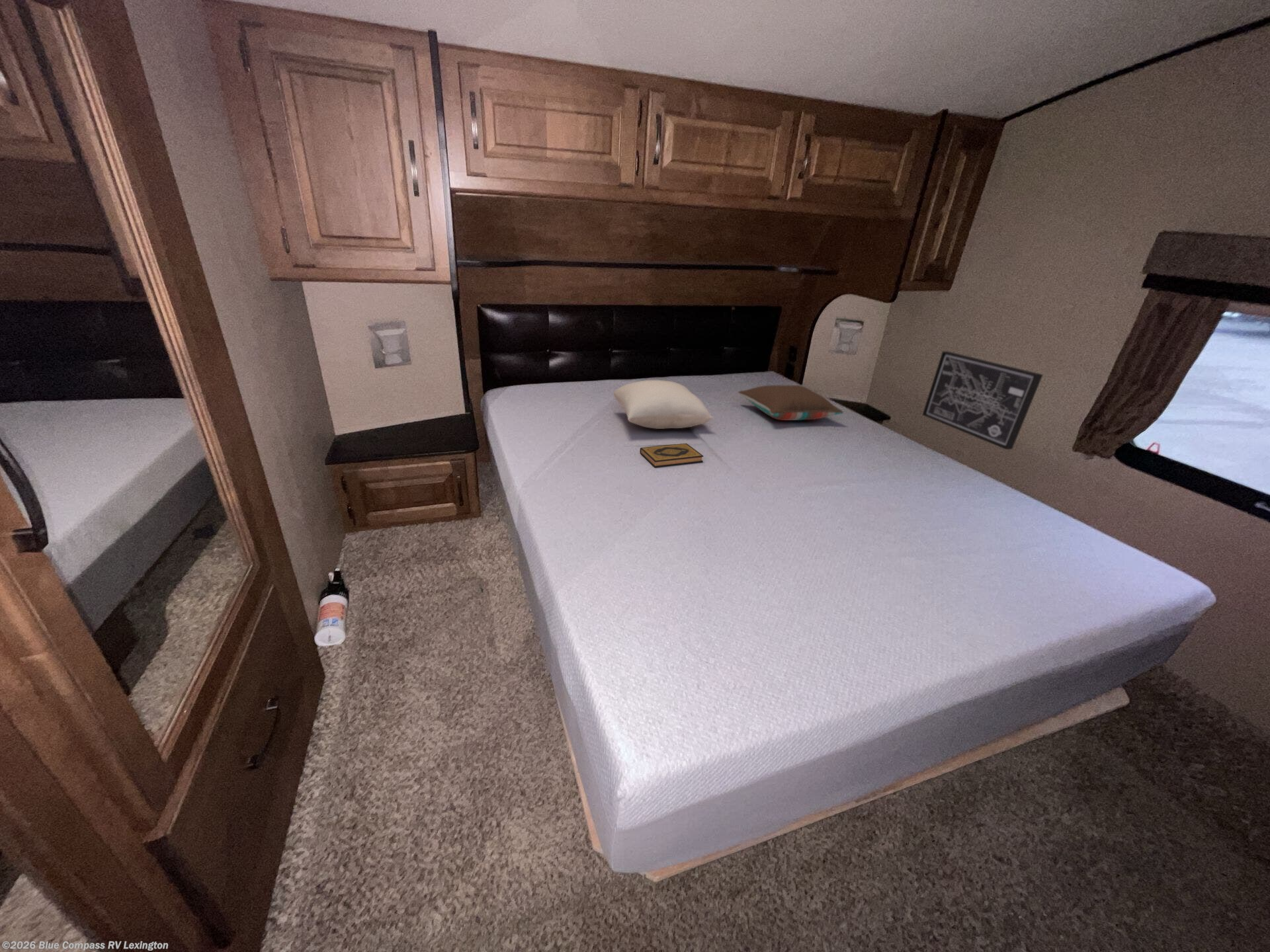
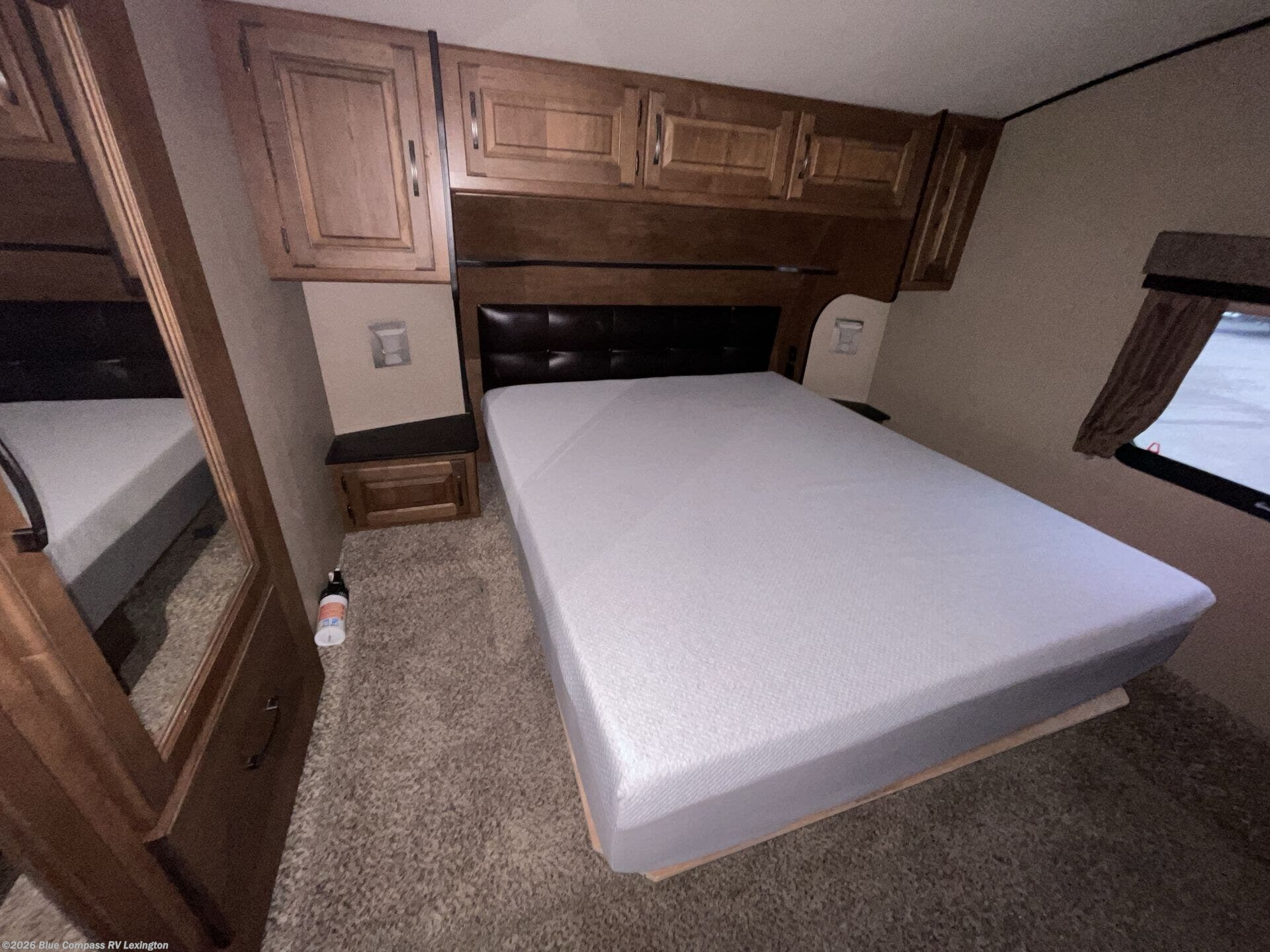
- wall art (975, 397)
- pillow (659, 403)
- pillow (788, 401)
- hardback book (671, 454)
